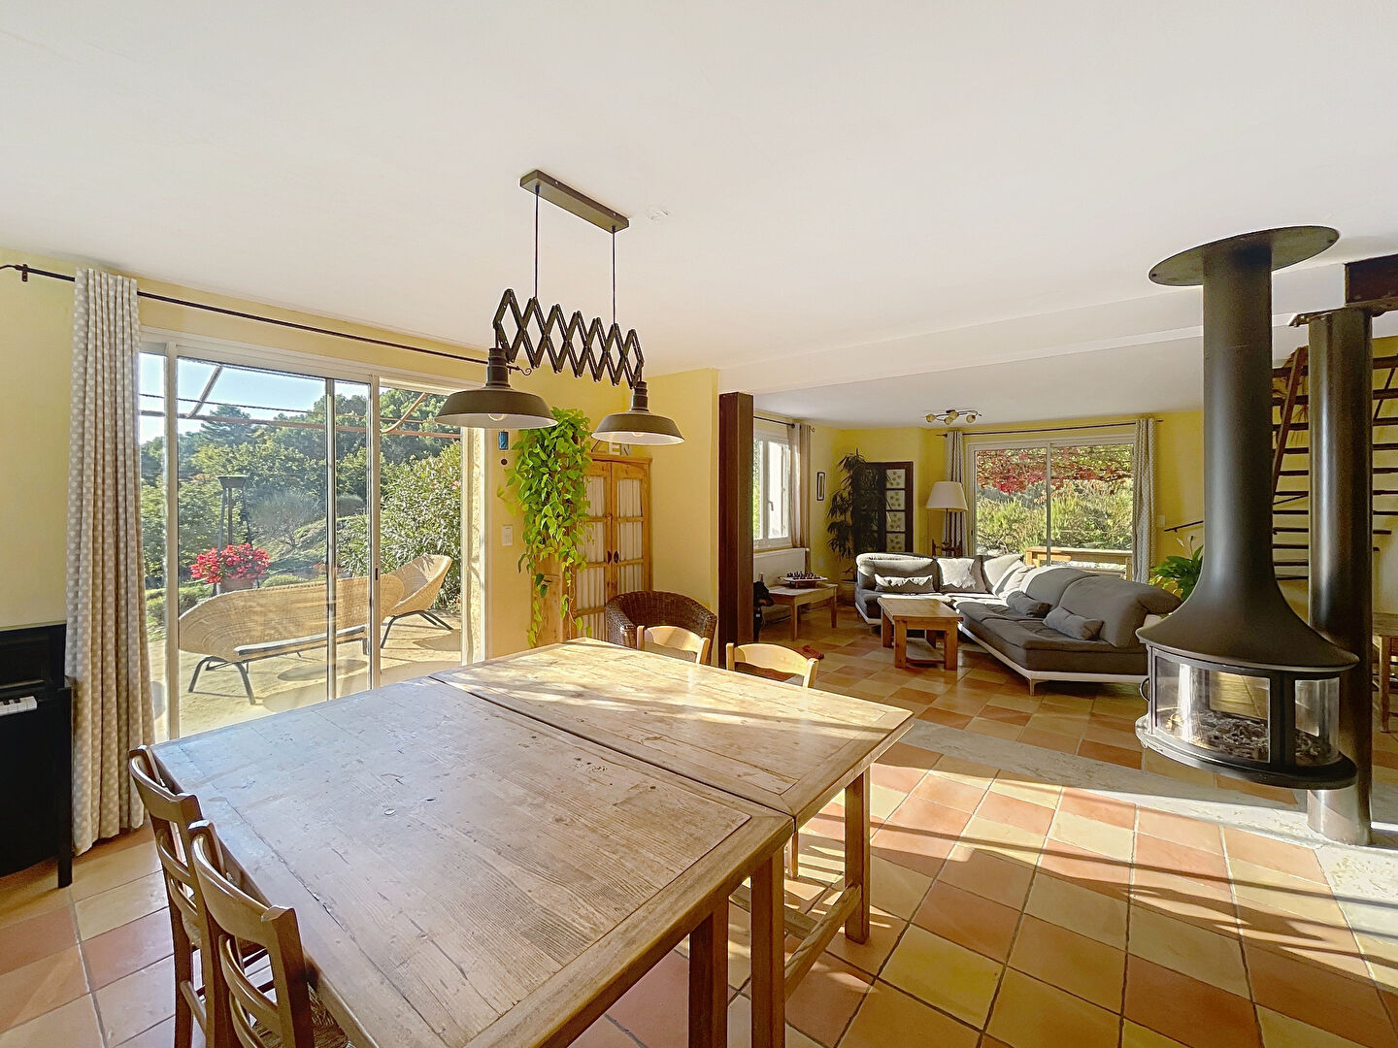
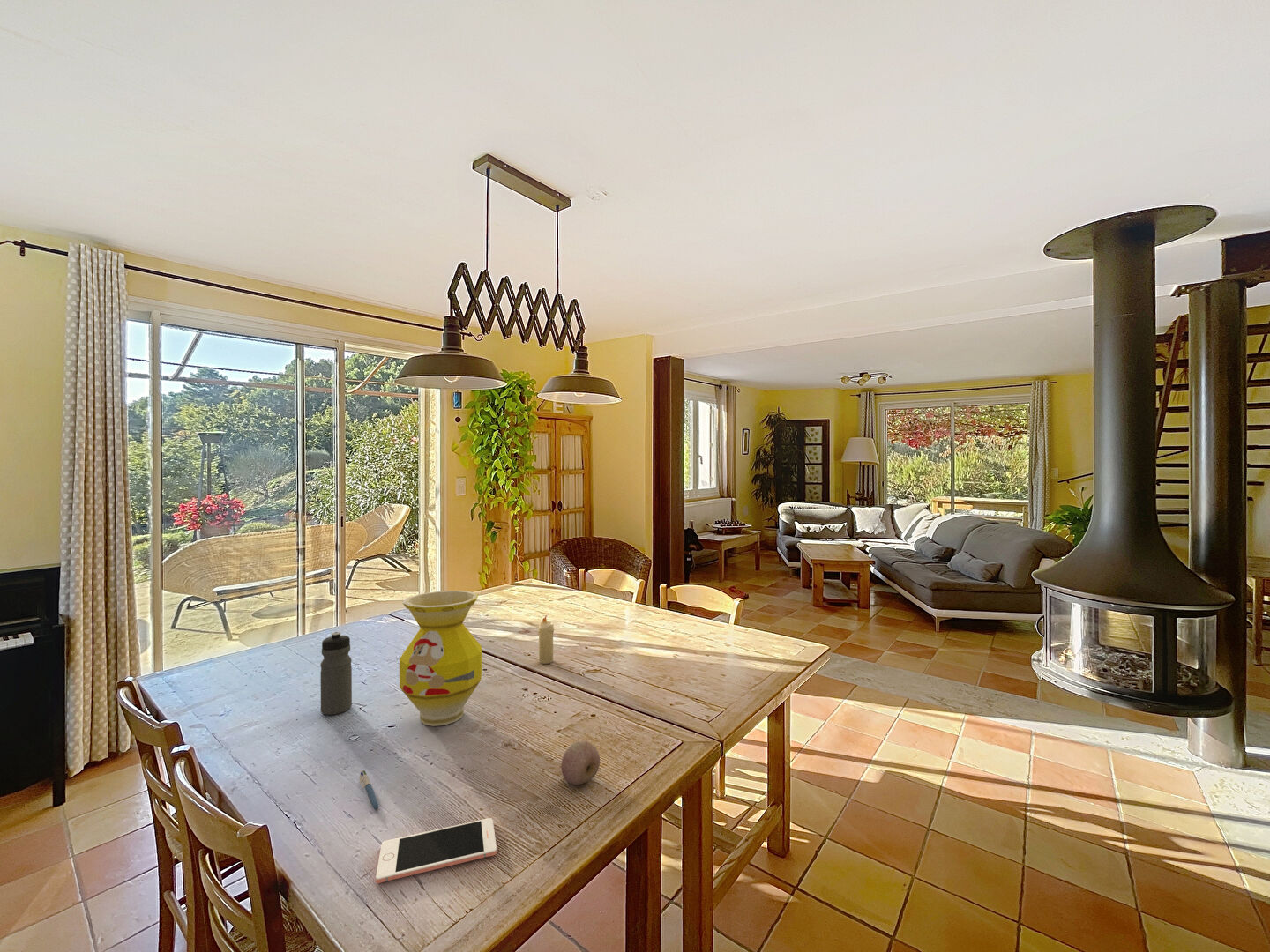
+ fruit (580, 761)
+ vase (442, 657)
+ water bottle (336, 671)
+ pen (368, 790)
+ candle (546, 638)
+ cell phone (438, 848)
